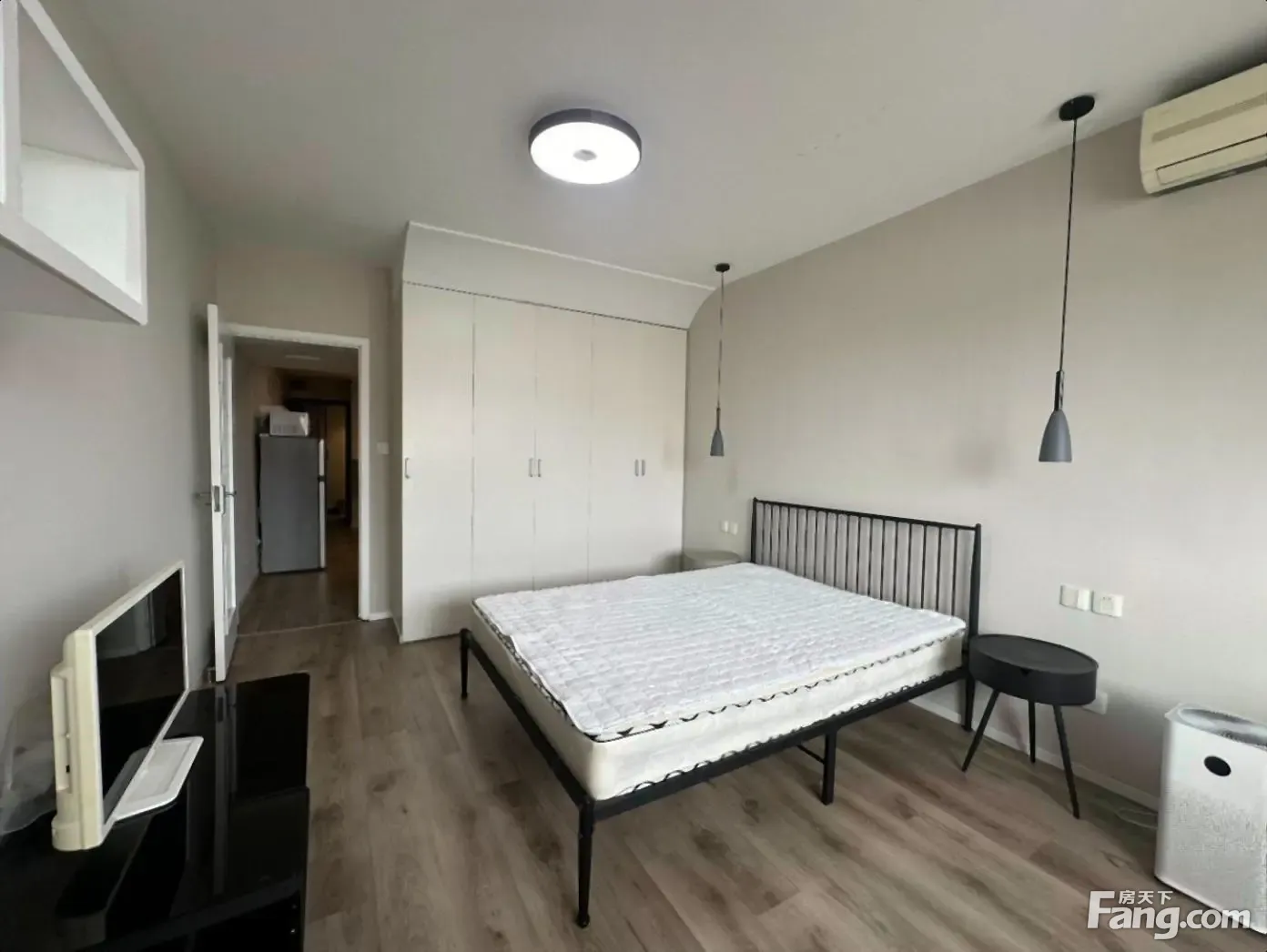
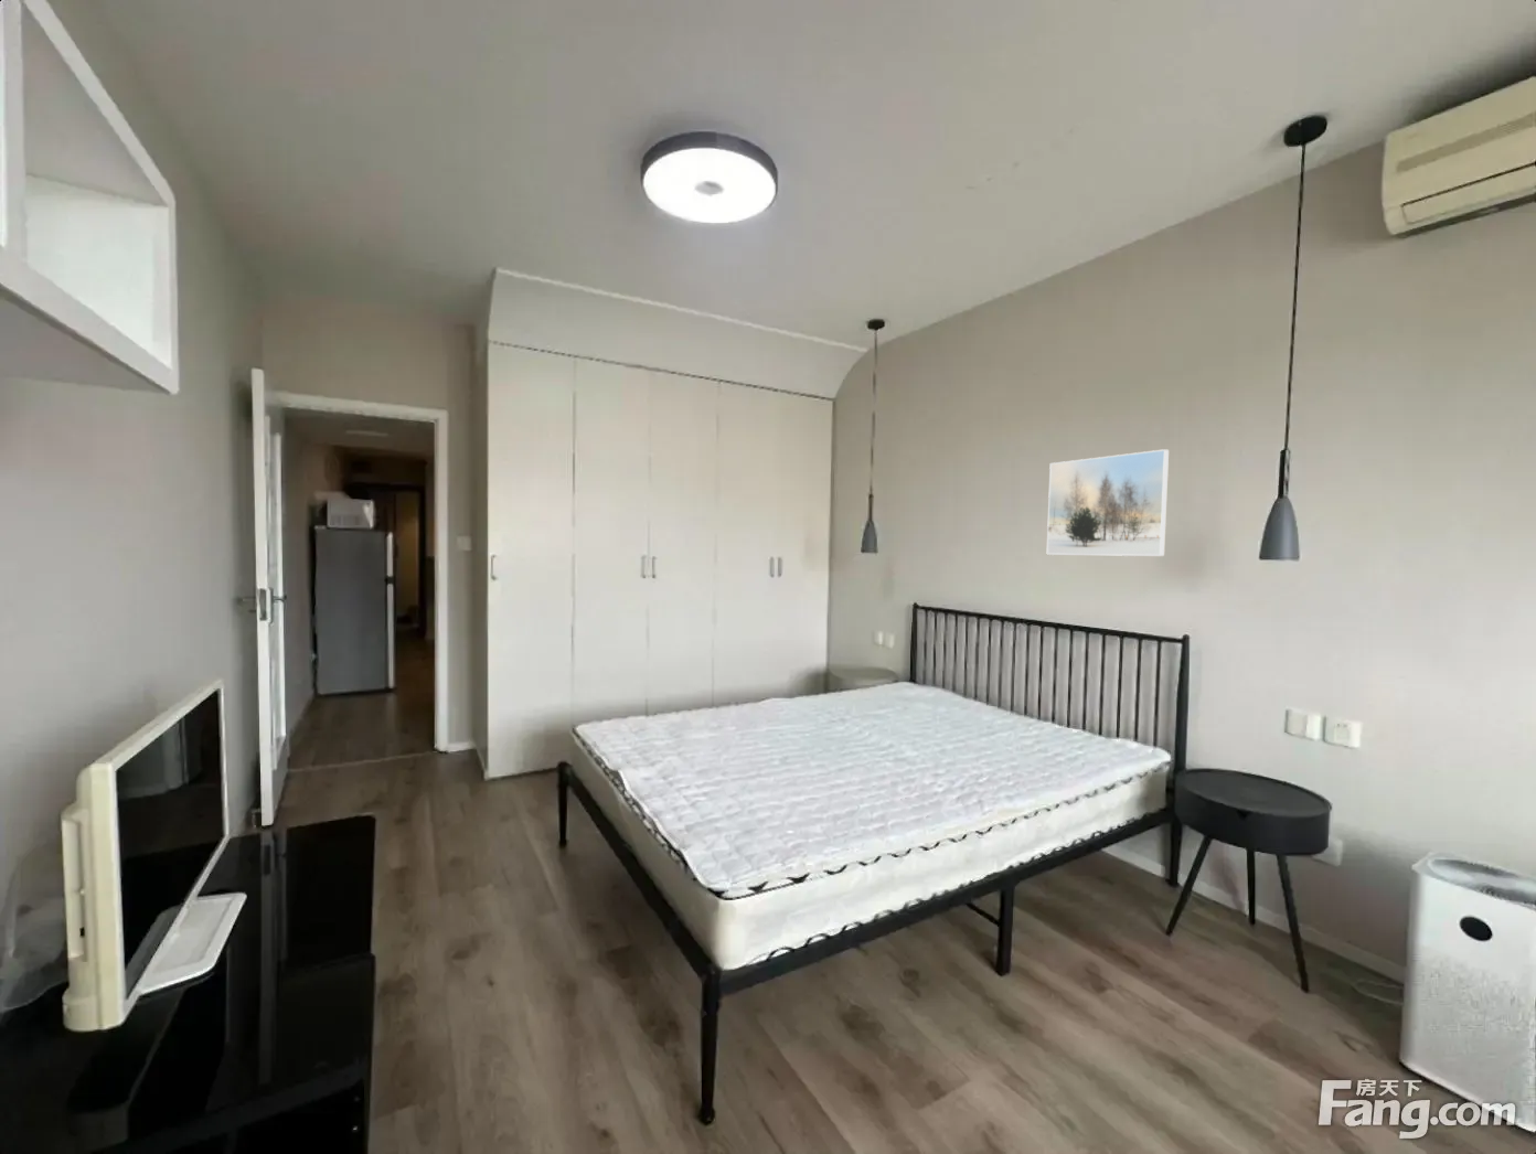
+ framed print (1102, 505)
